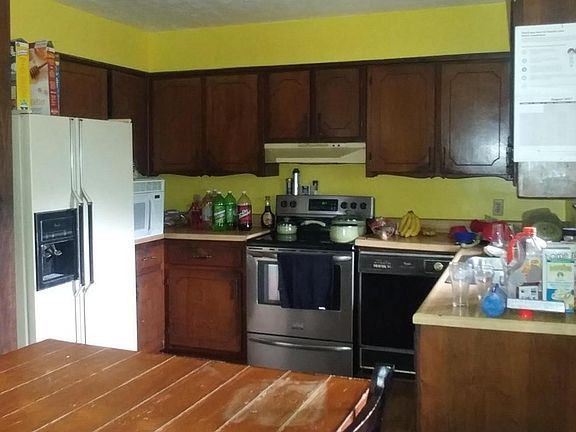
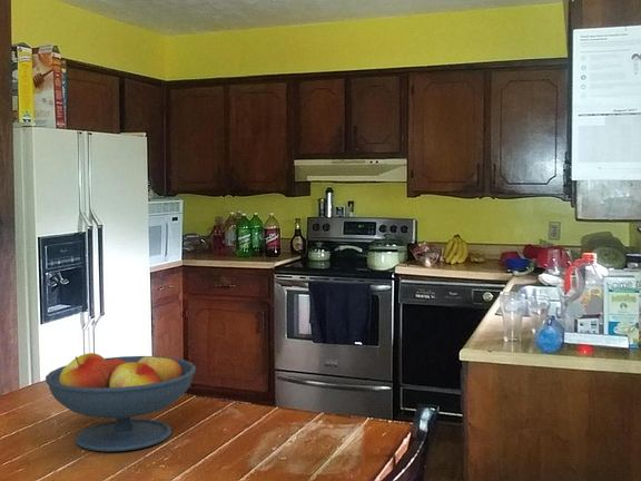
+ fruit bowl (122, 392)
